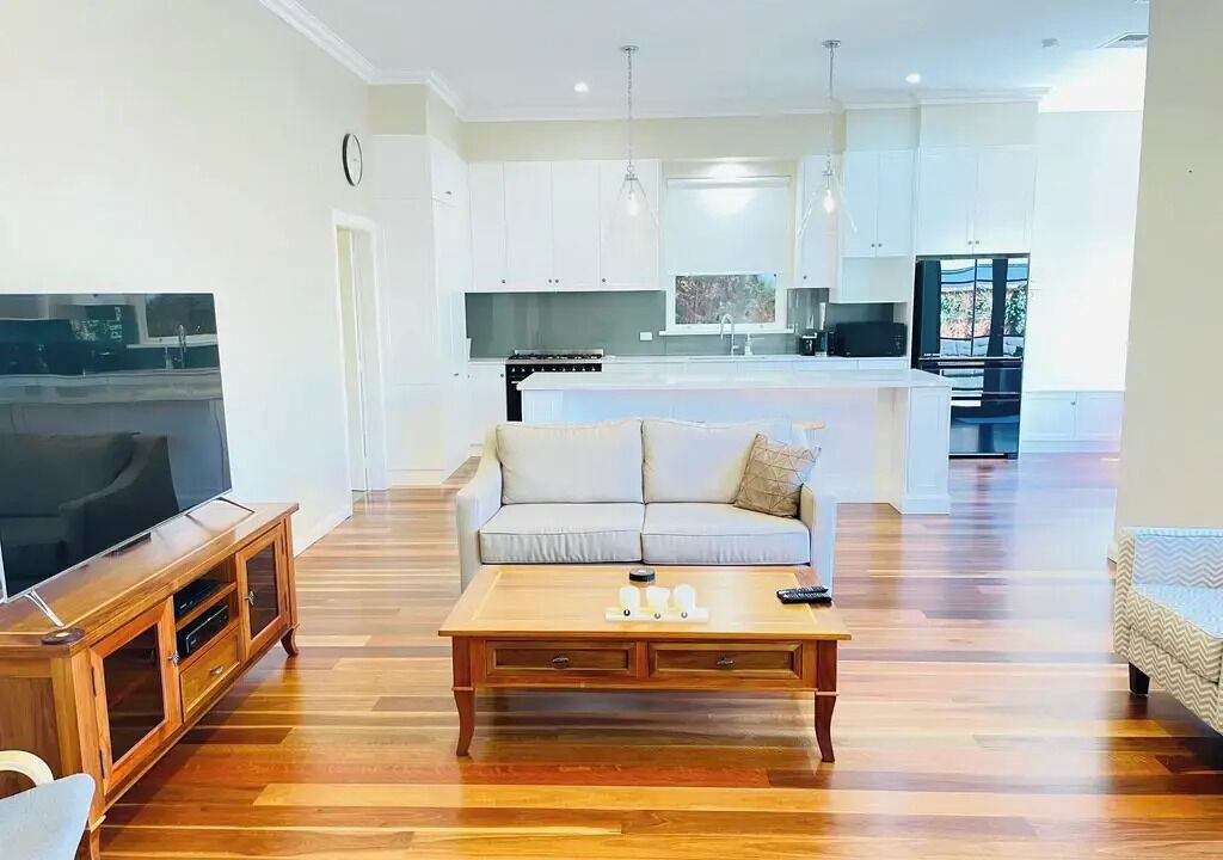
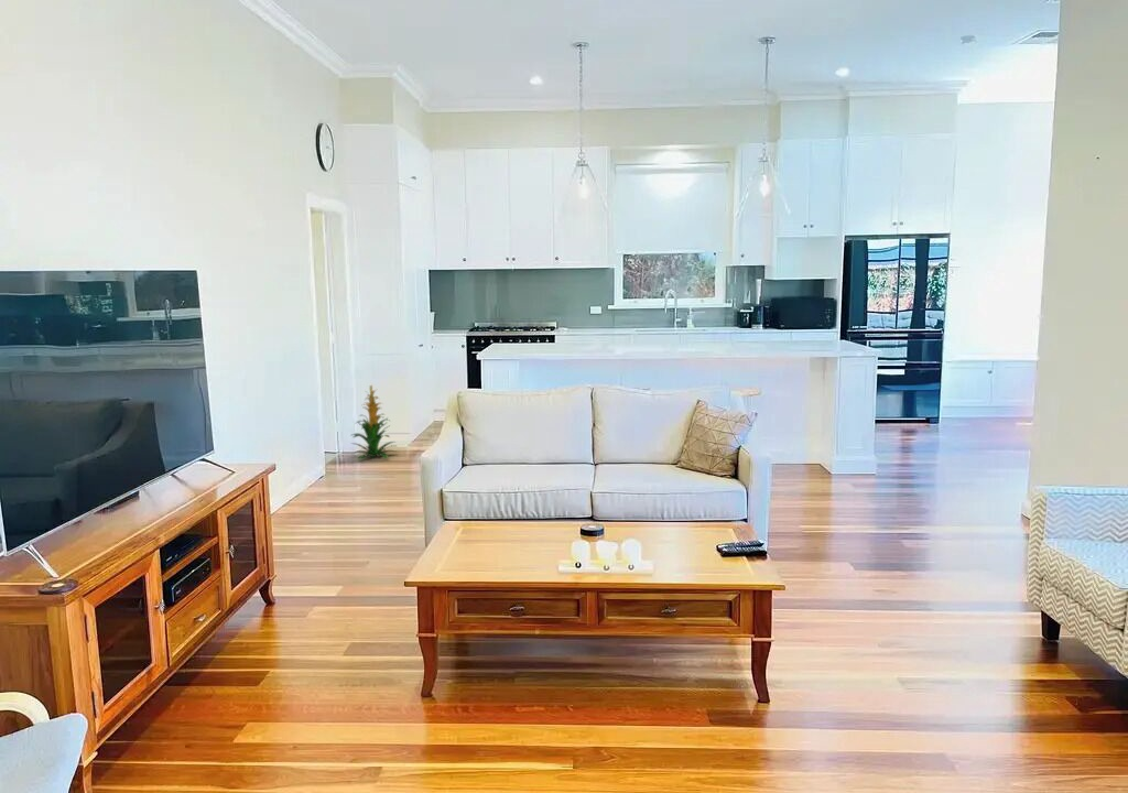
+ indoor plant (372, 421)
